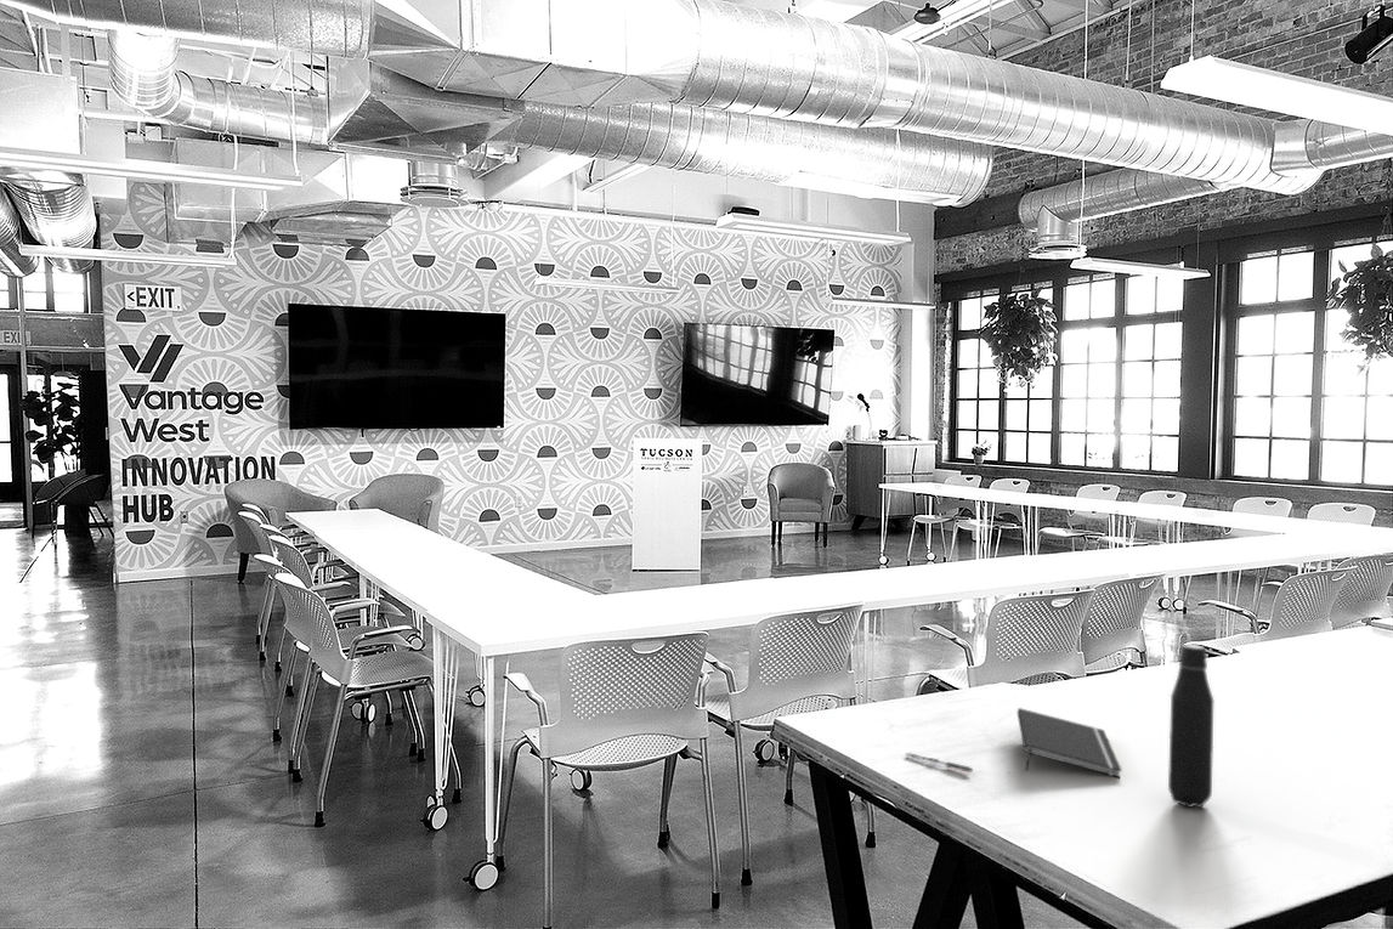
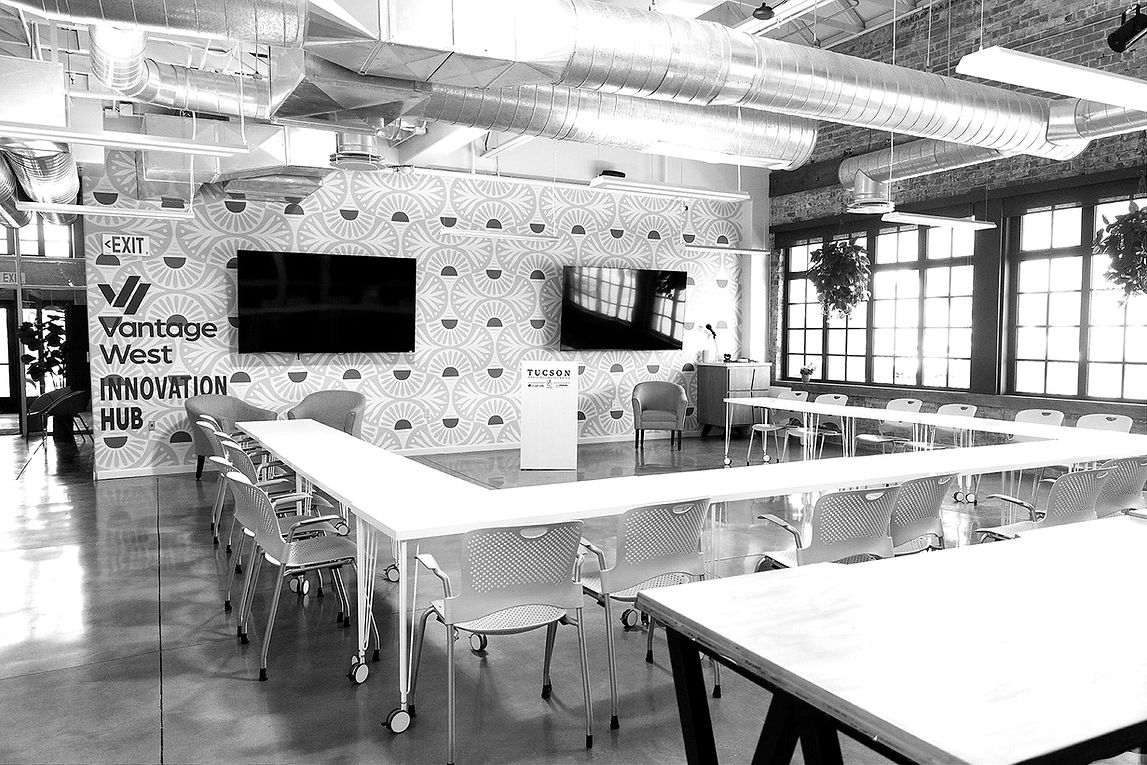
- water bottle (1191, 725)
- pen (938, 760)
- notepad (1065, 740)
